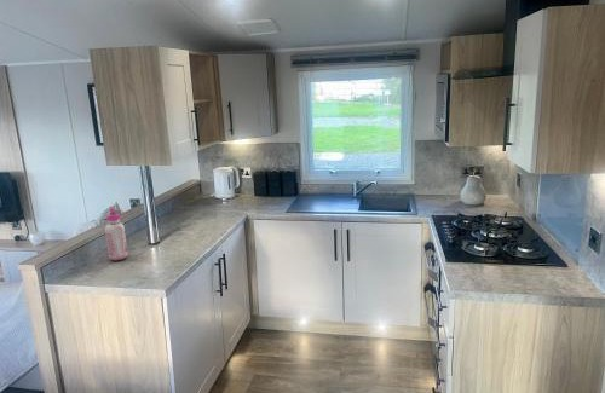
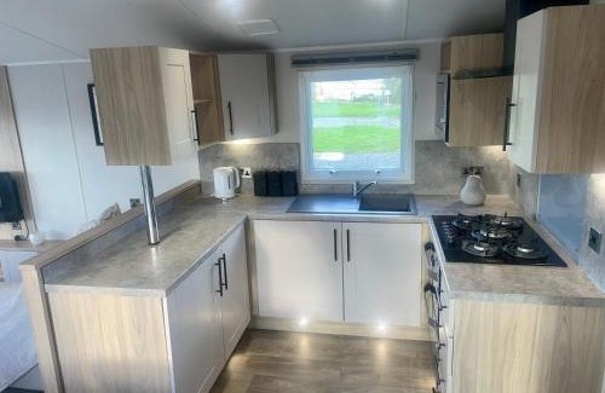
- glue bottle (115, 232)
